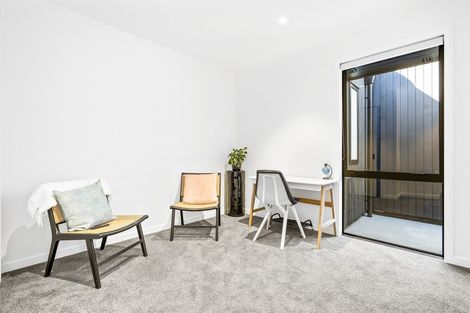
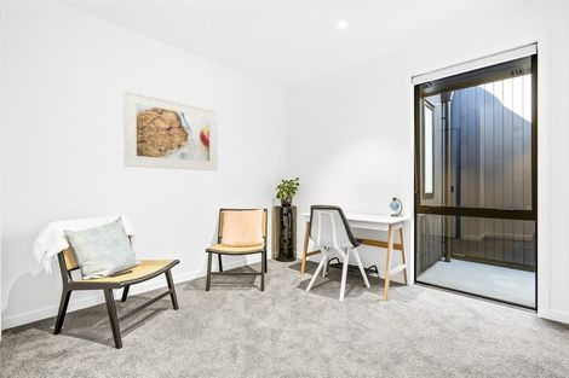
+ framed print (176, 135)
